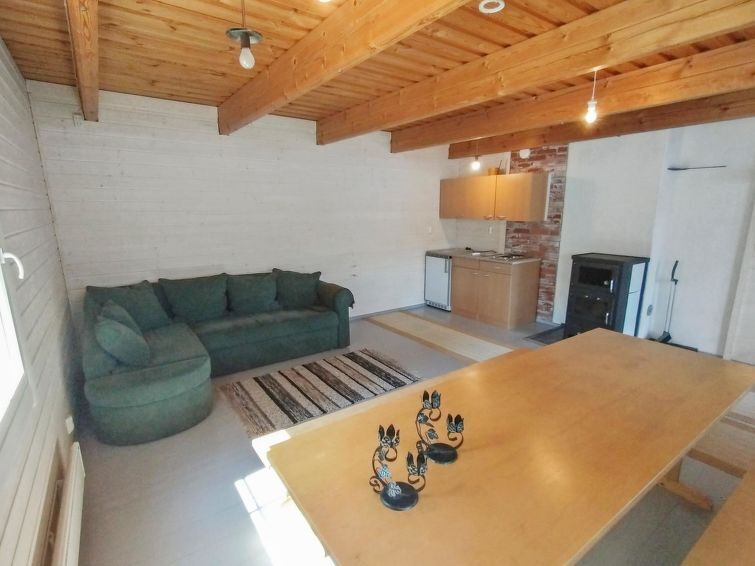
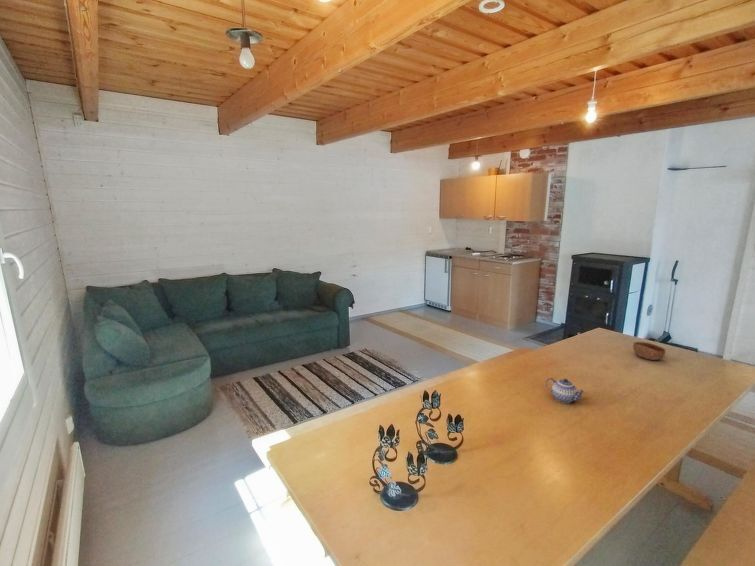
+ teapot (564, 389)
+ bowl (648, 351)
